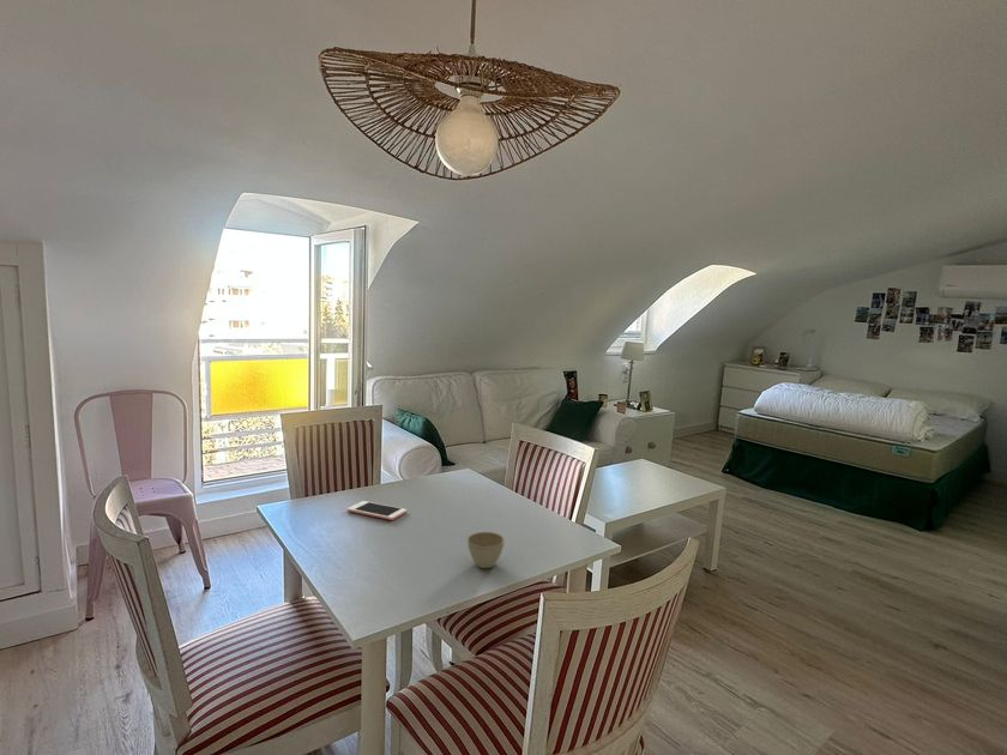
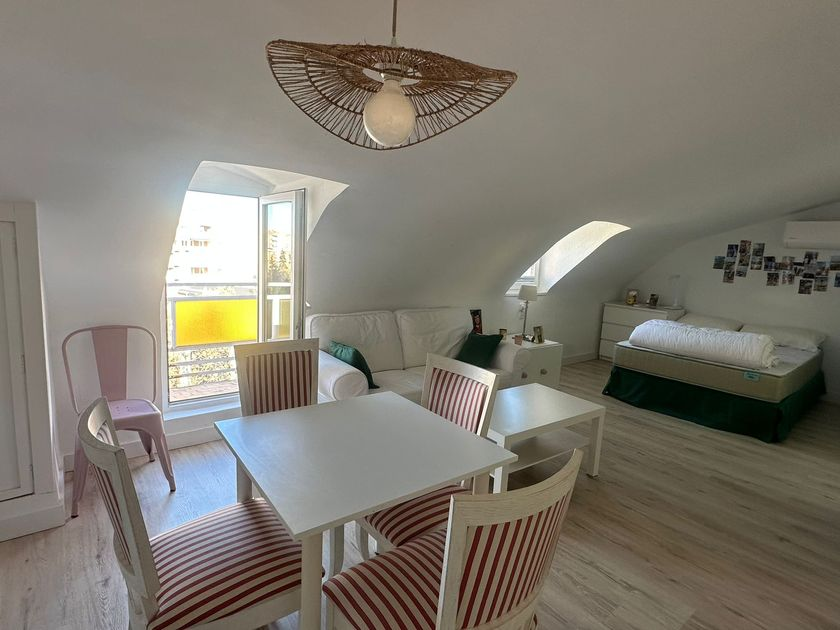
- flower pot (484, 551)
- cell phone (376, 509)
